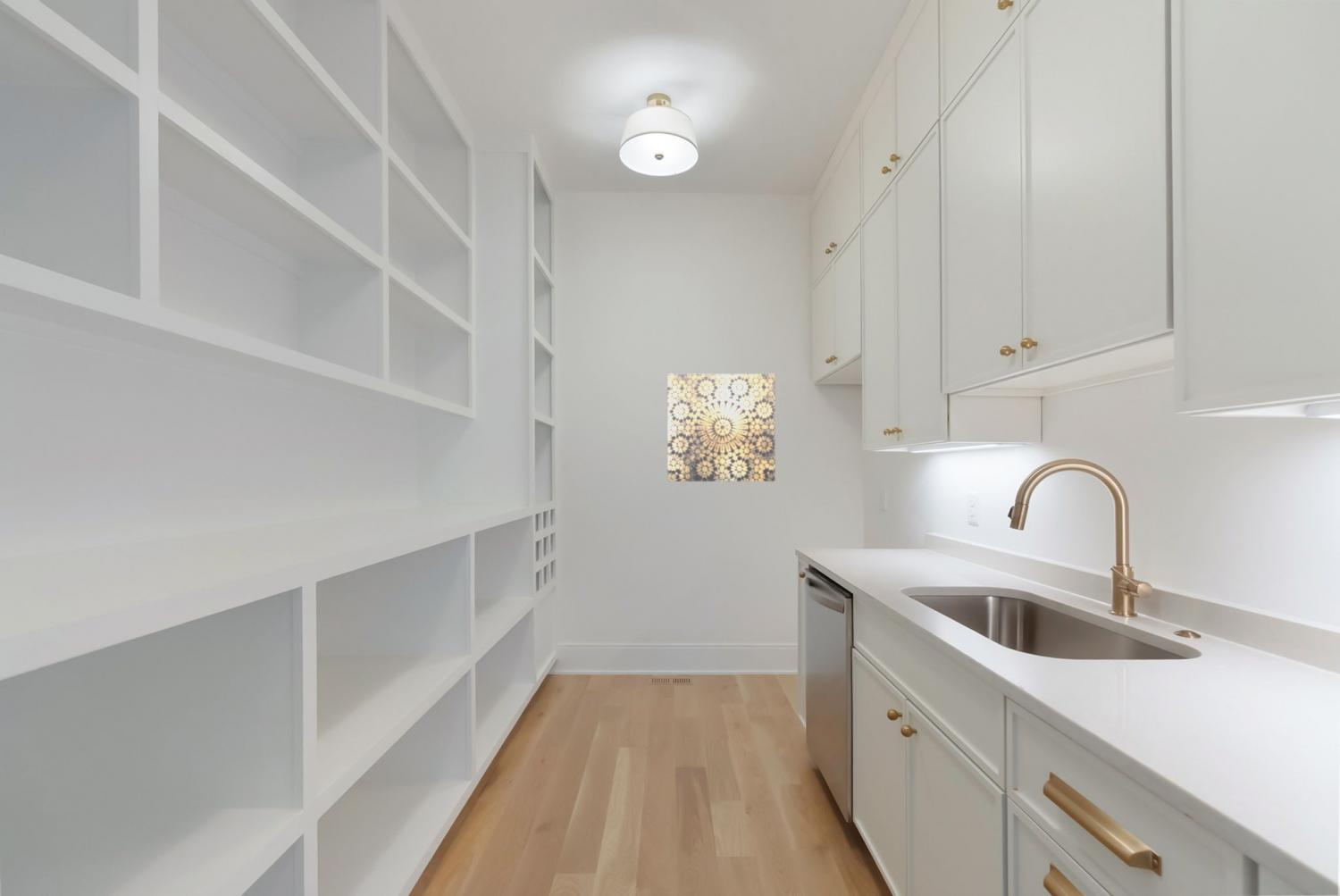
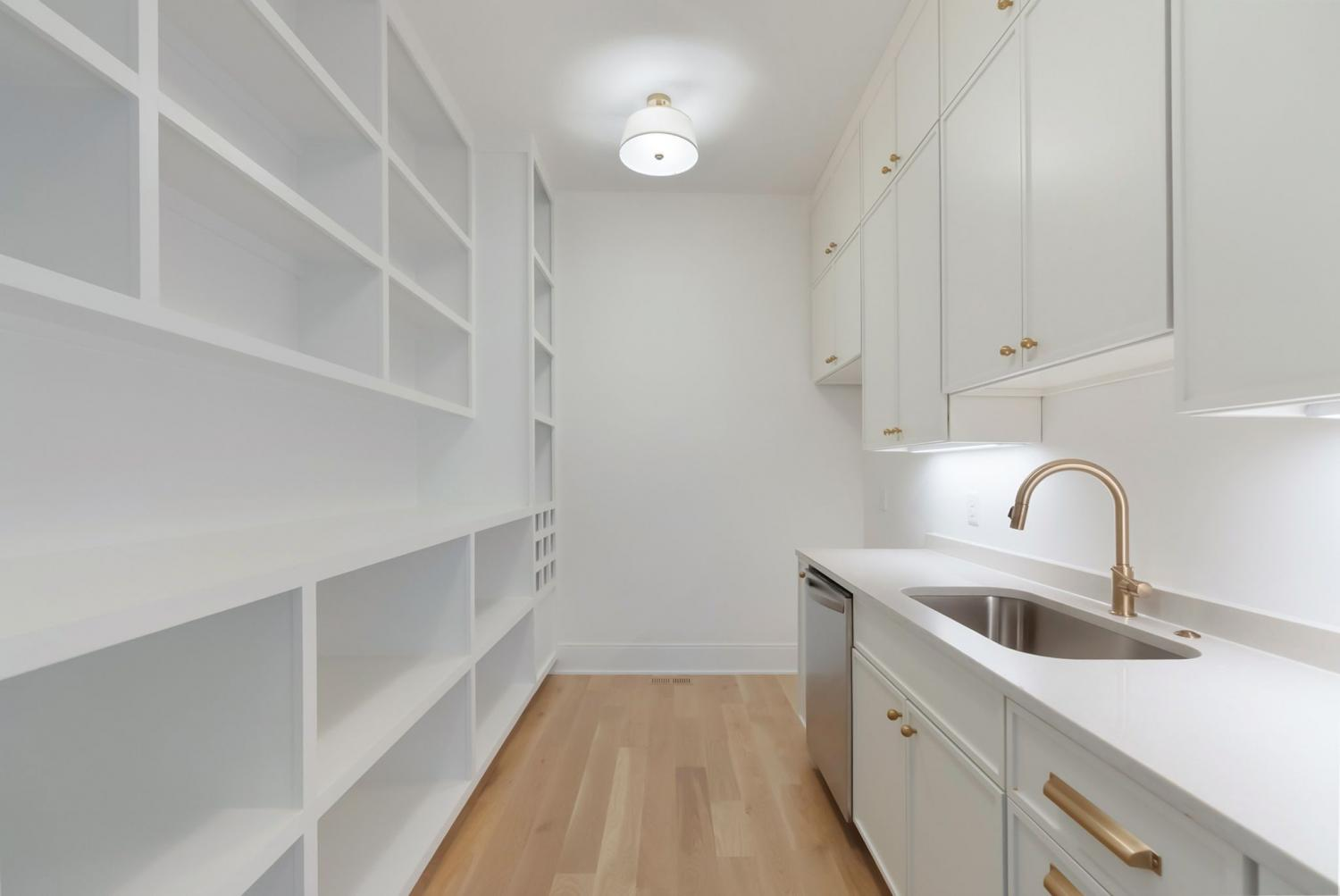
- wall art (721, 427)
